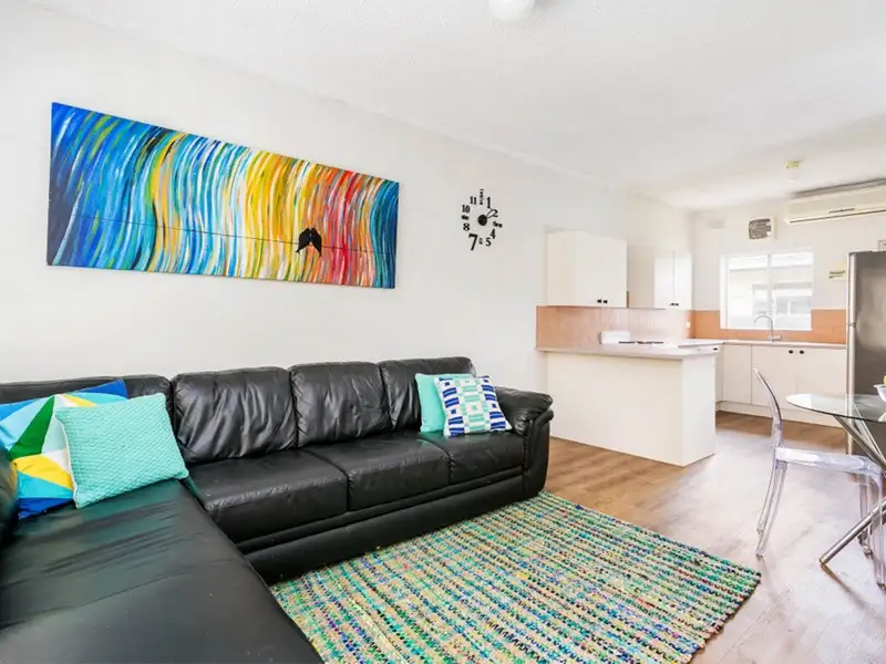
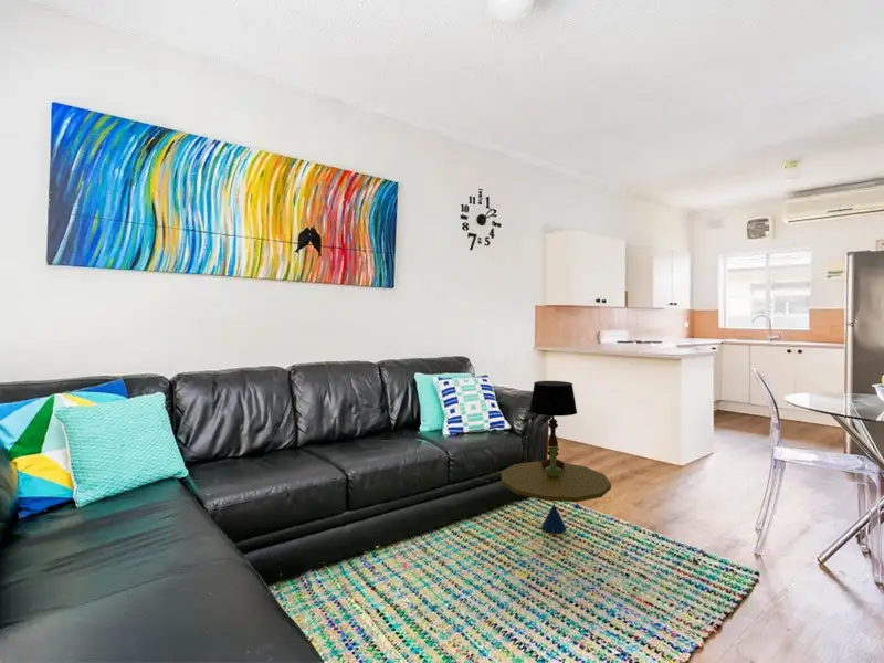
+ side table (554, 487)
+ table lamp (552, 425)
